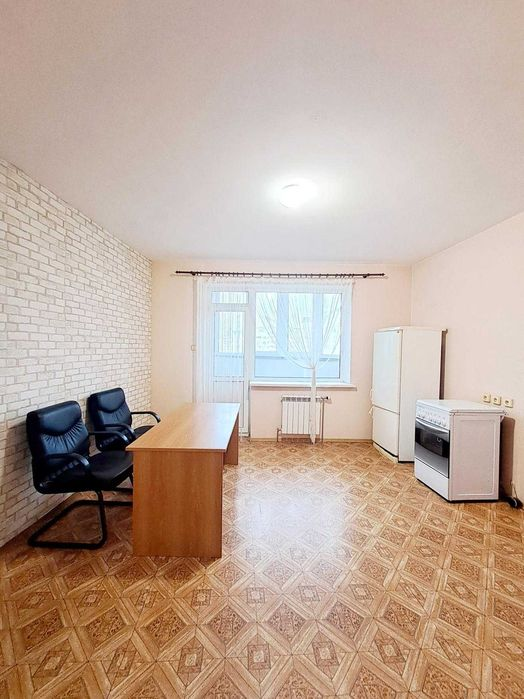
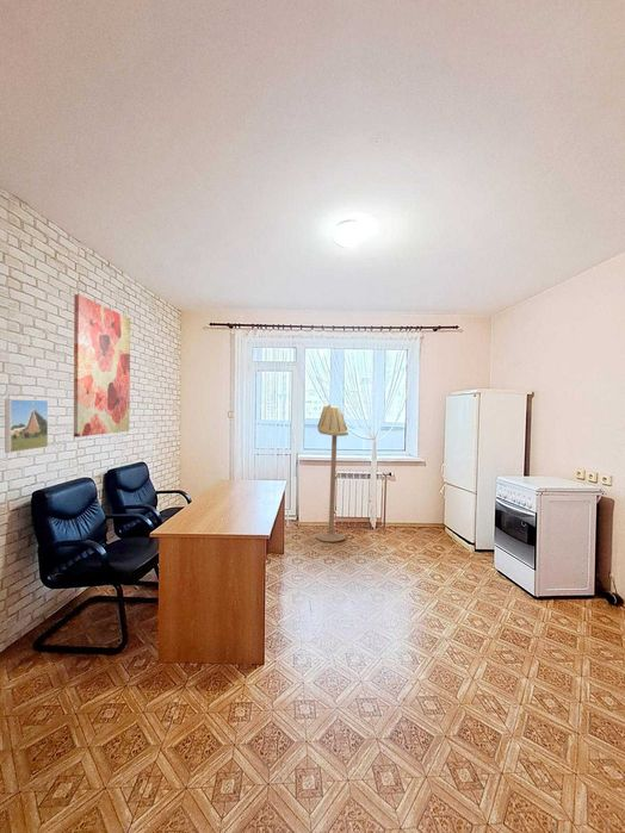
+ wall art (105, 371)
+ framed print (27, 424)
+ floor lamp (332, 470)
